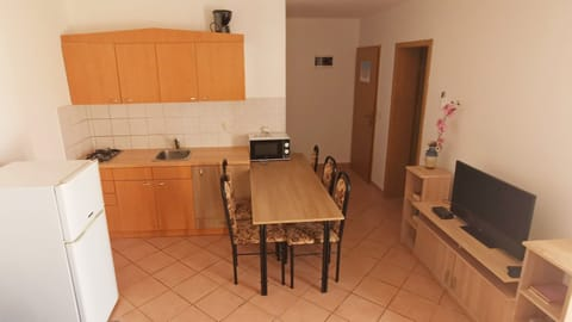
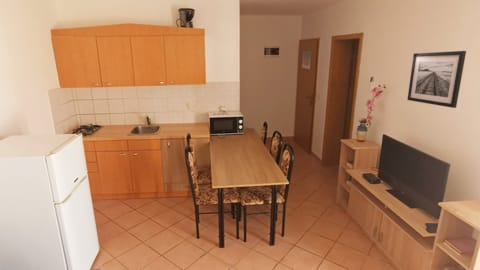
+ wall art (433, 78)
